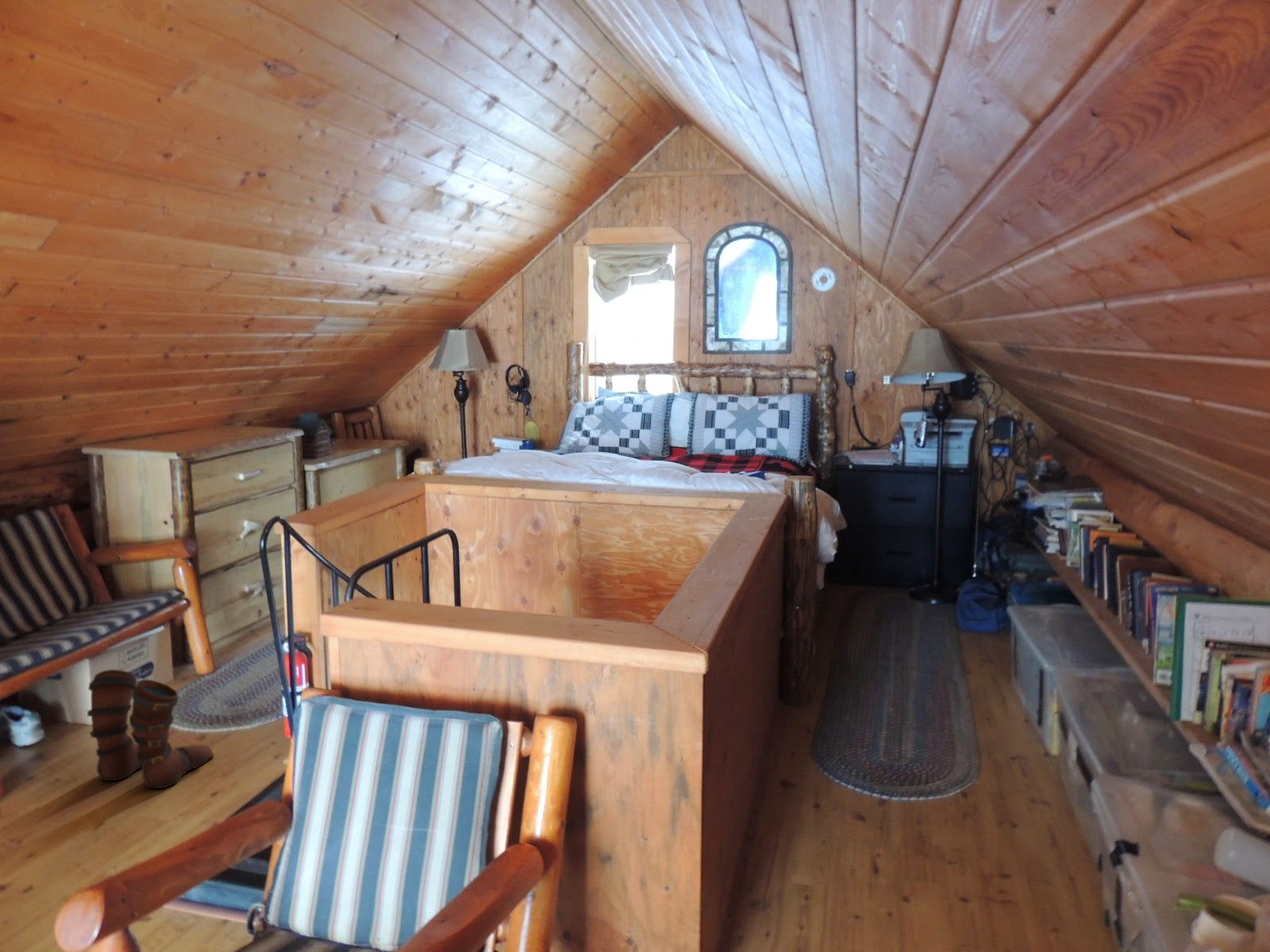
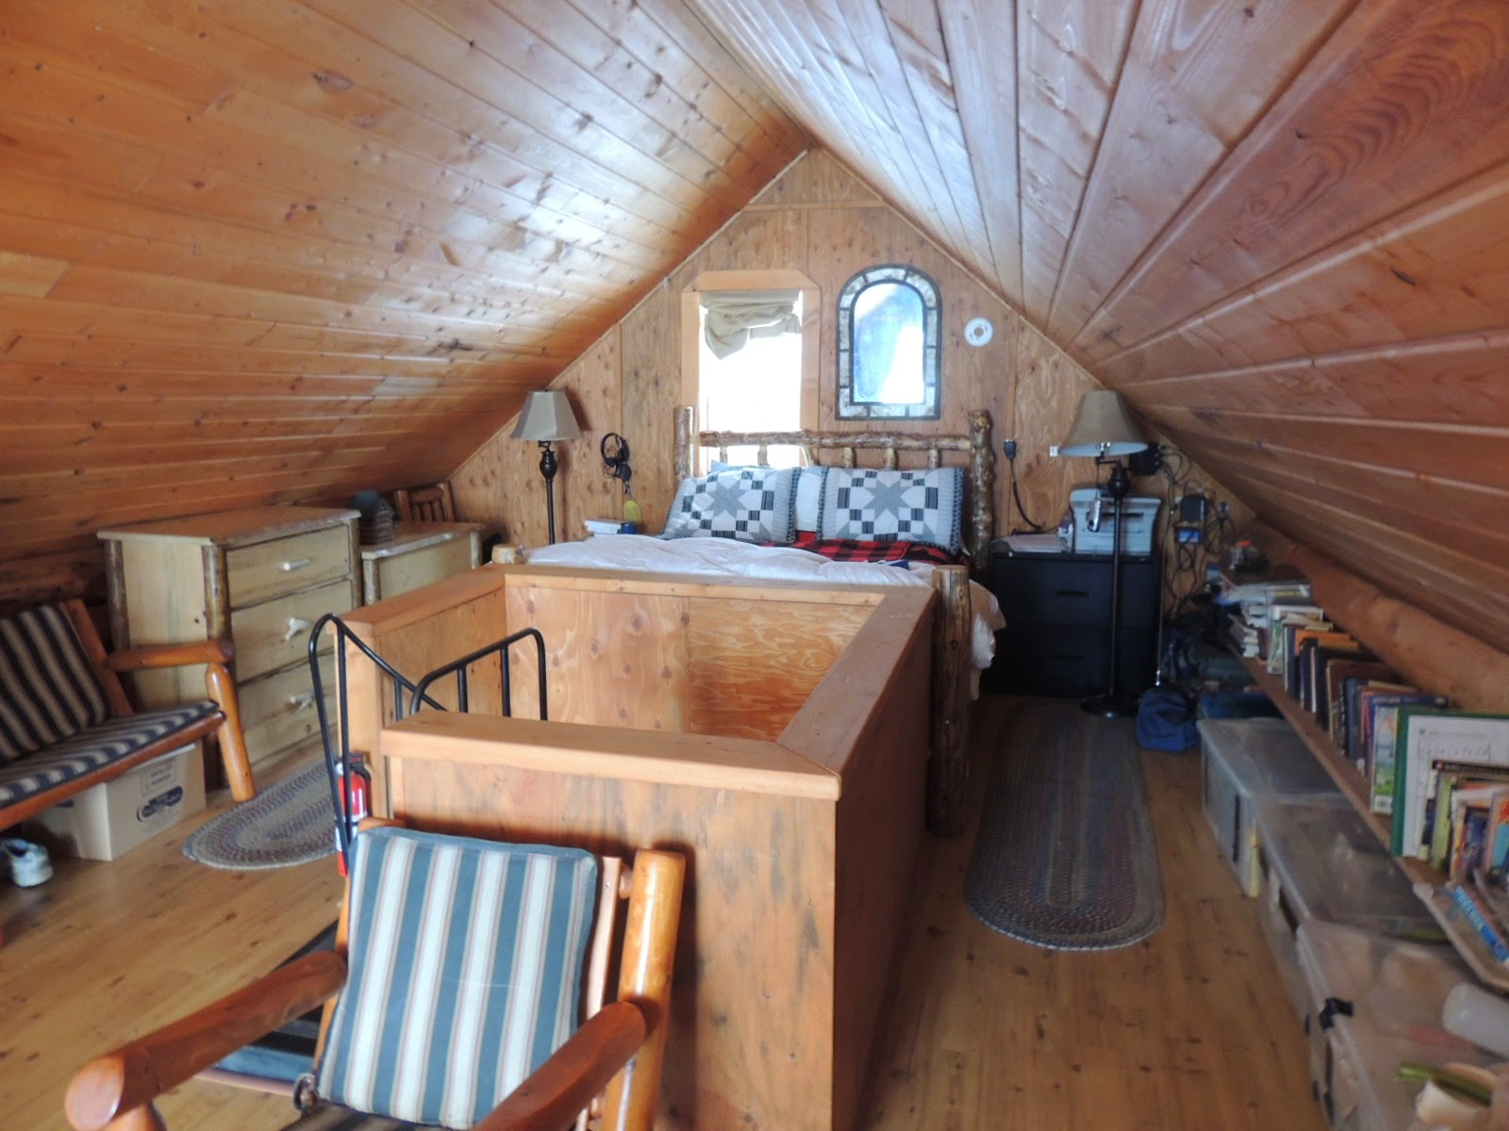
- boots (140, 717)
